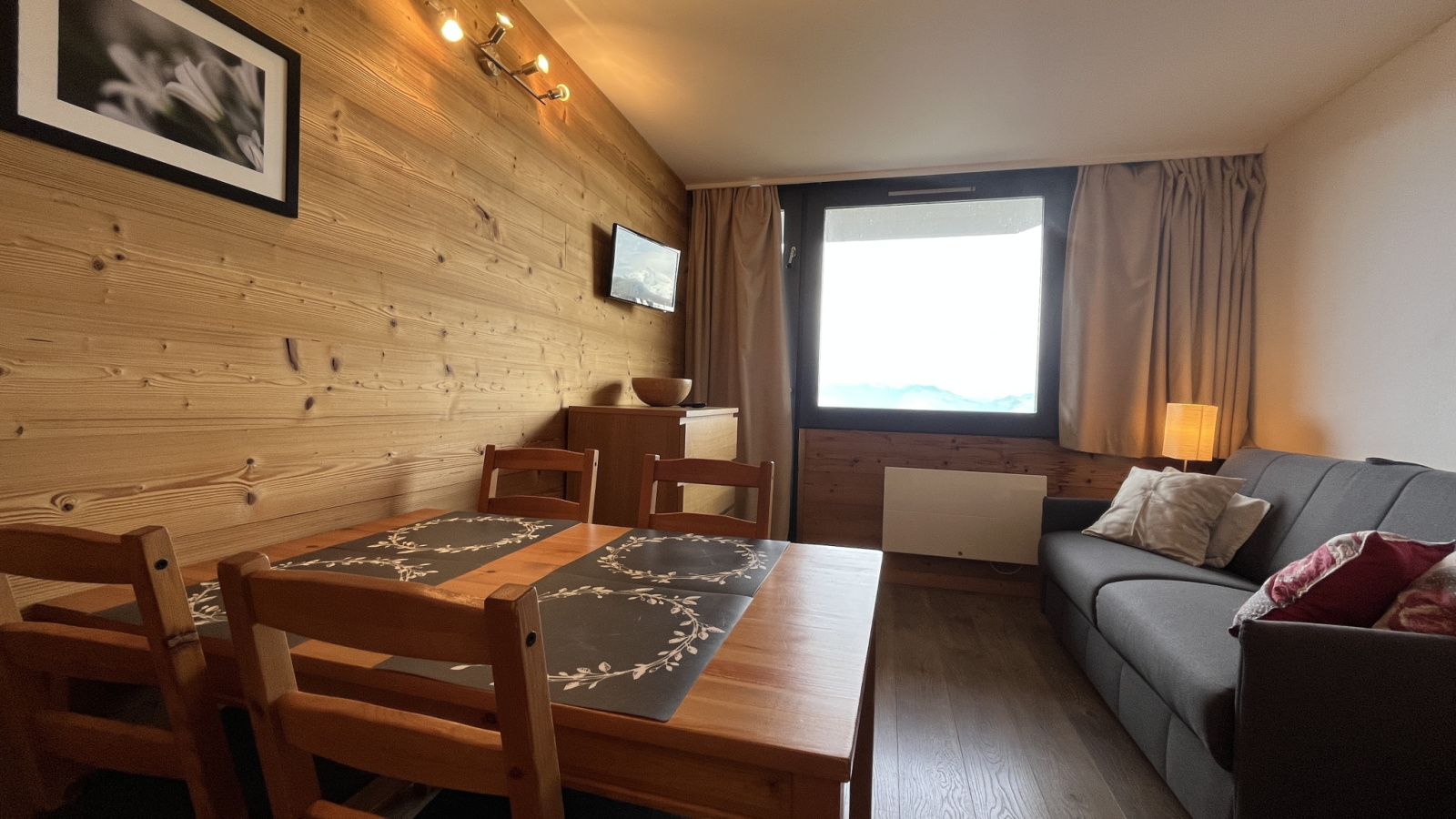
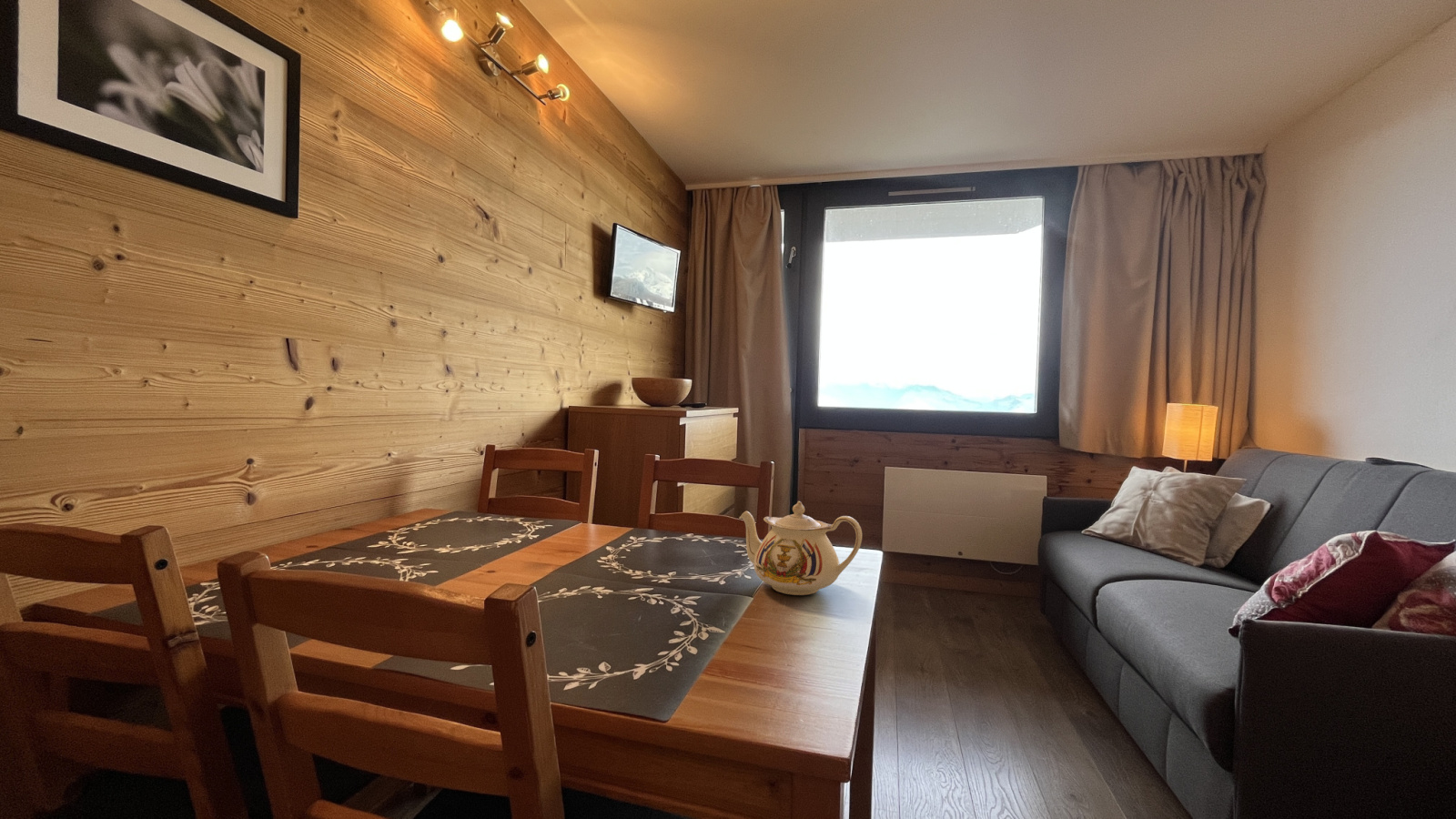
+ teapot (797, 544)
